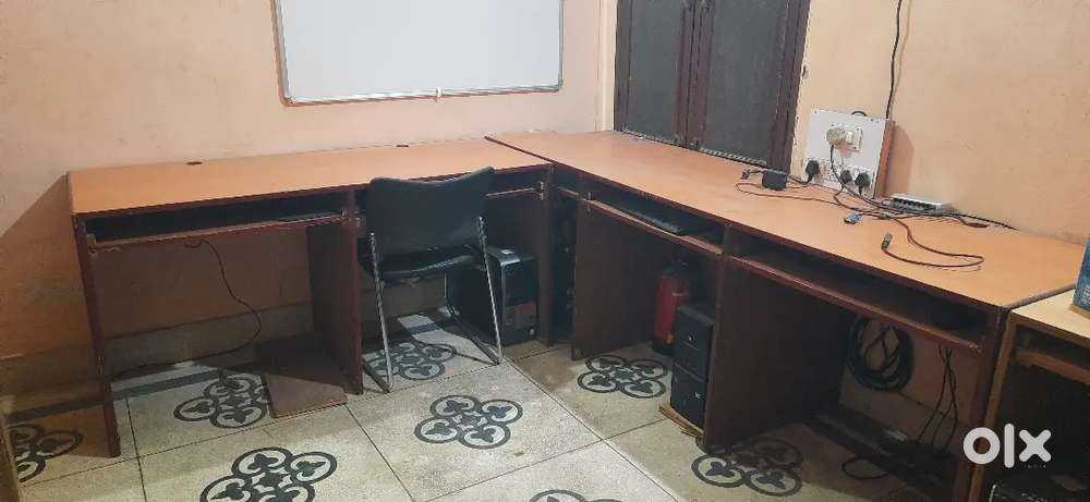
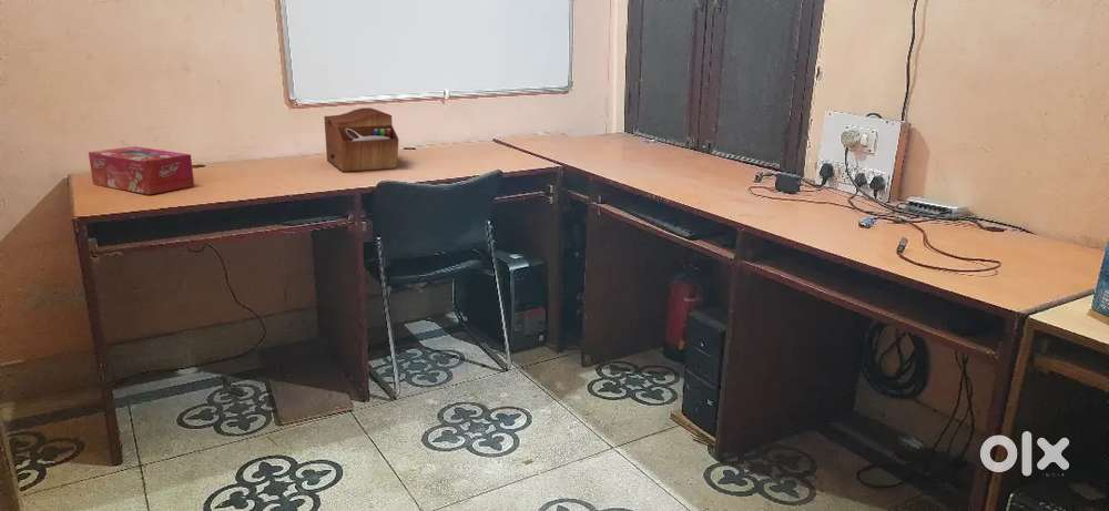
+ sewing box (359, 139)
+ tissue box (141, 168)
